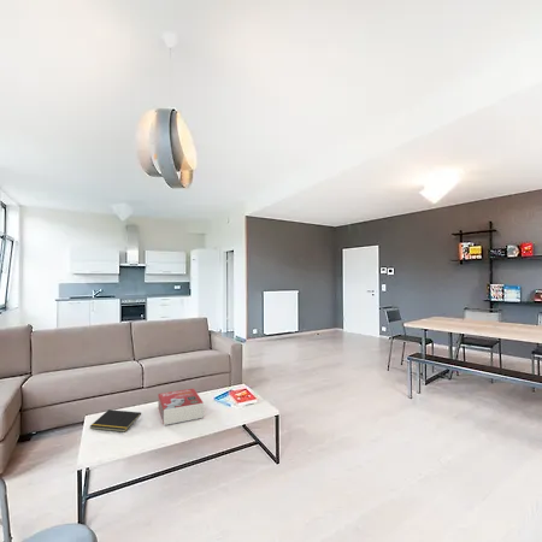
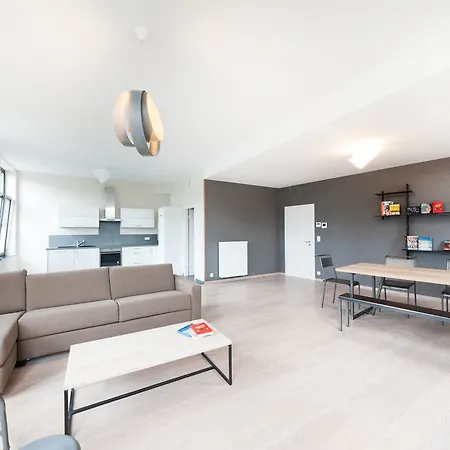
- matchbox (179, 405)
- notepad (116, 419)
